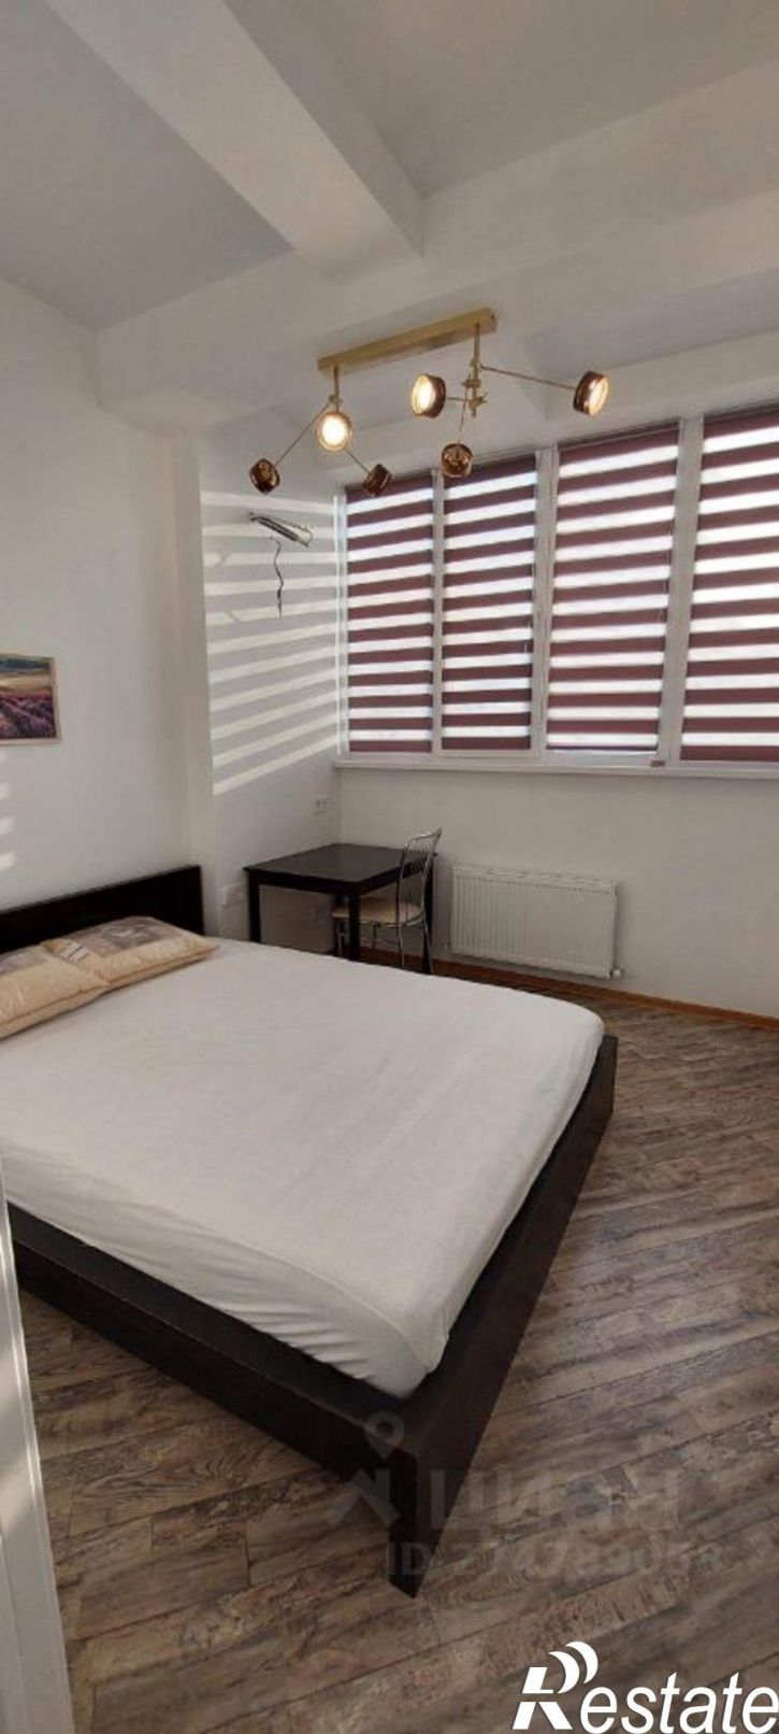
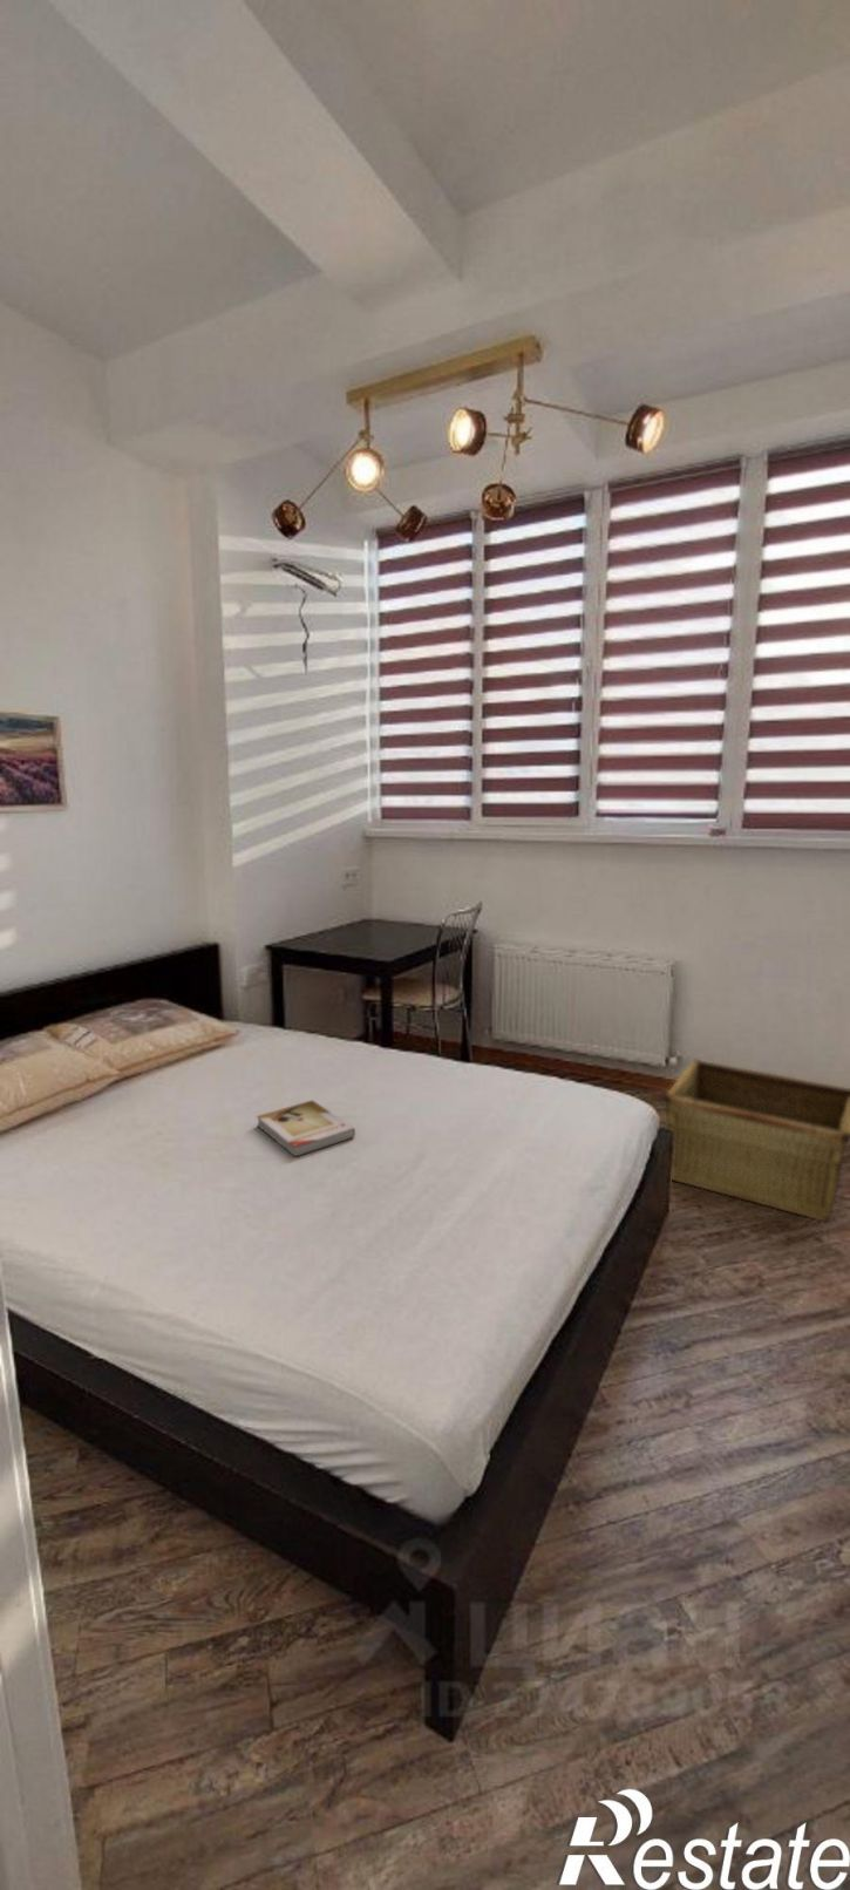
+ book (305, 1126)
+ hamper (757, 1134)
